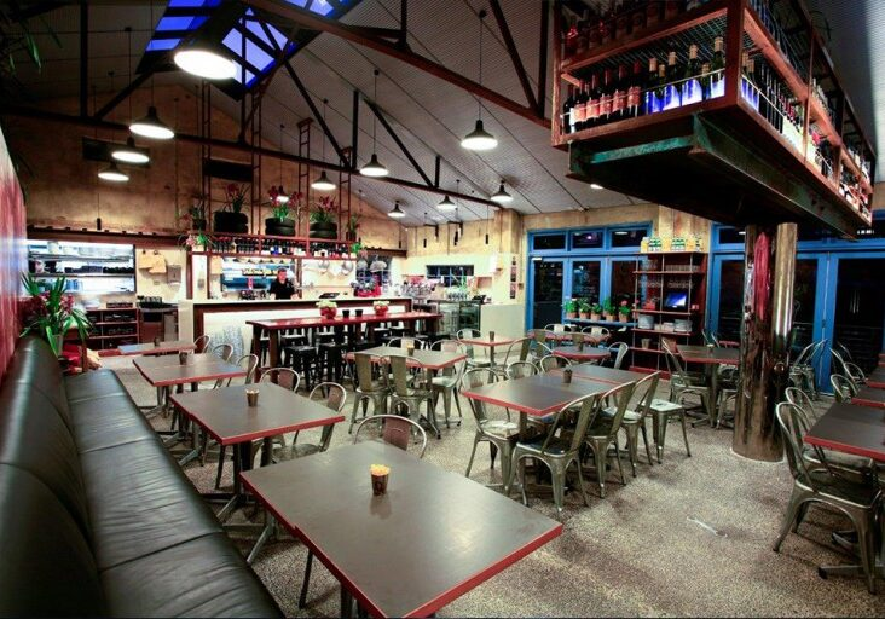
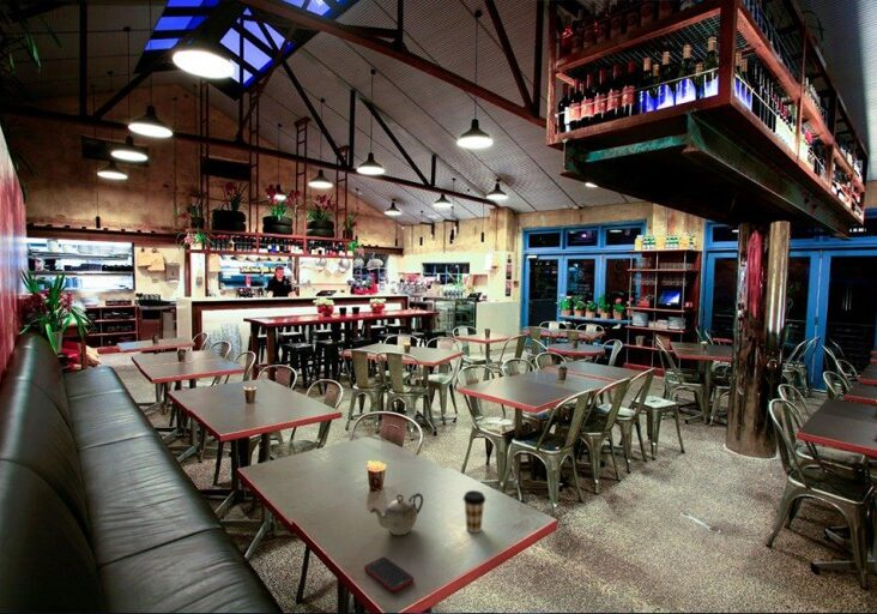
+ coffee cup (473, 511)
+ cell phone (388, 573)
+ teapot (397, 512)
